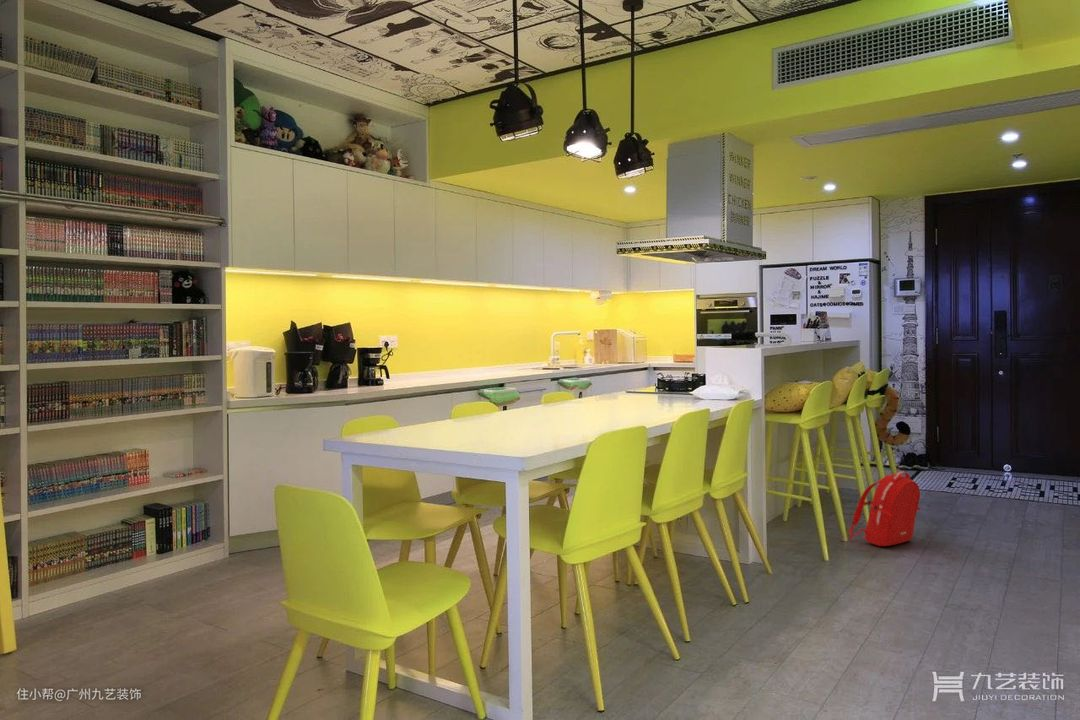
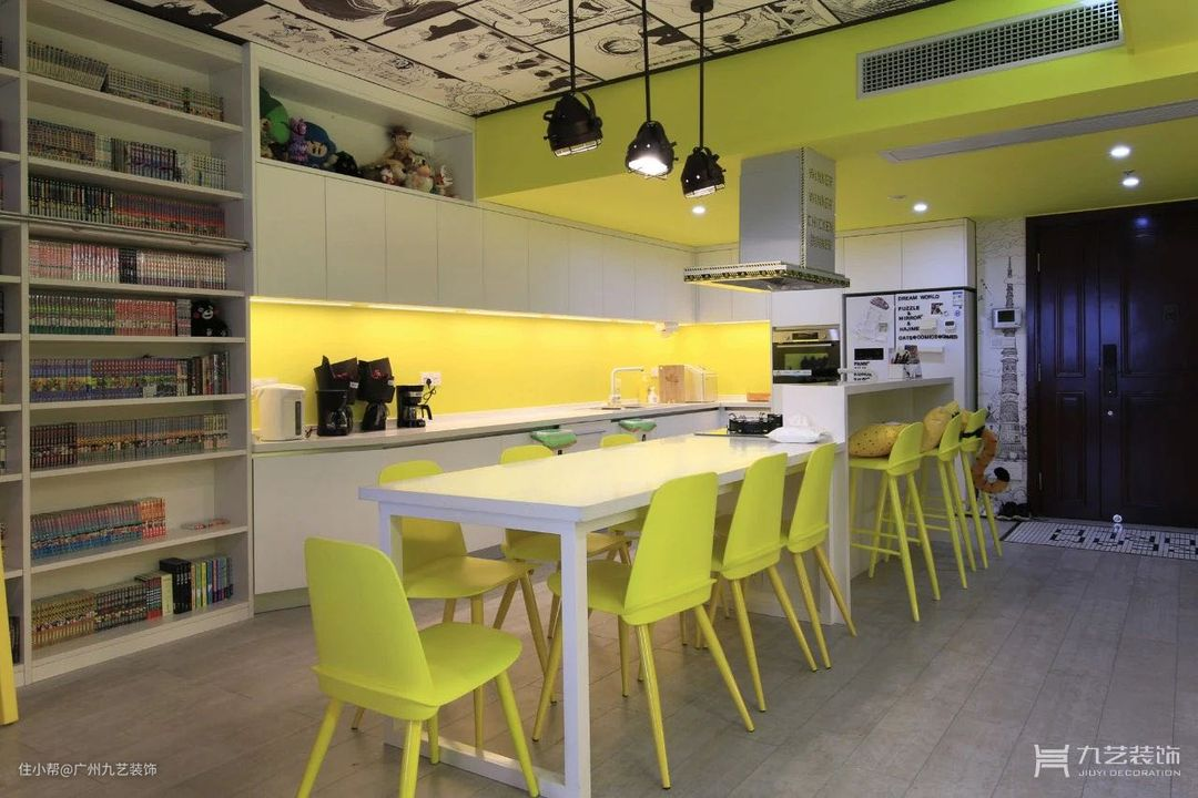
- backpack (887, 505)
